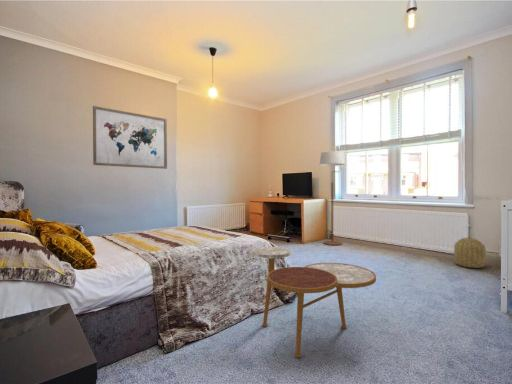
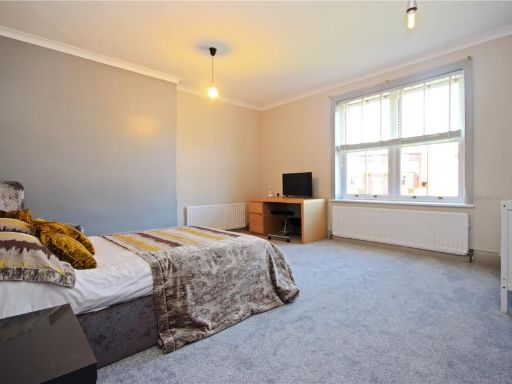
- basket (469, 251)
- floor lamp (332, 195)
- wall art (133, 140)
- side table (307, 292)
